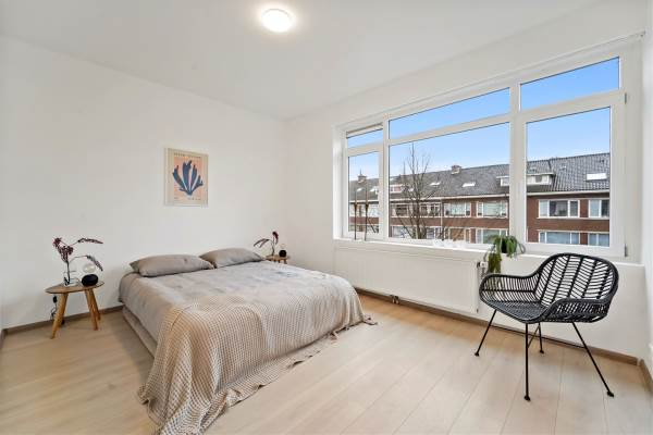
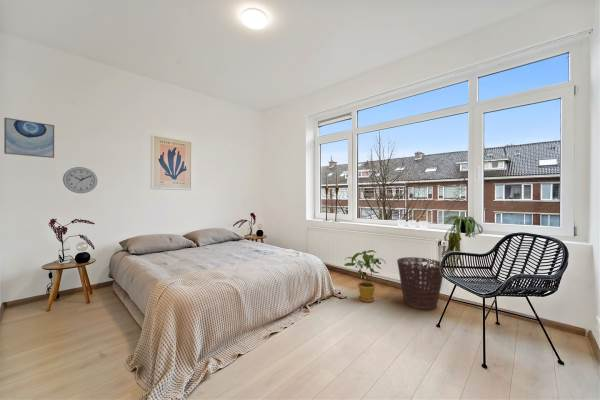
+ basket (419, 282)
+ wall art (30, 138)
+ house plant (361, 273)
+ wall clock (80, 180)
